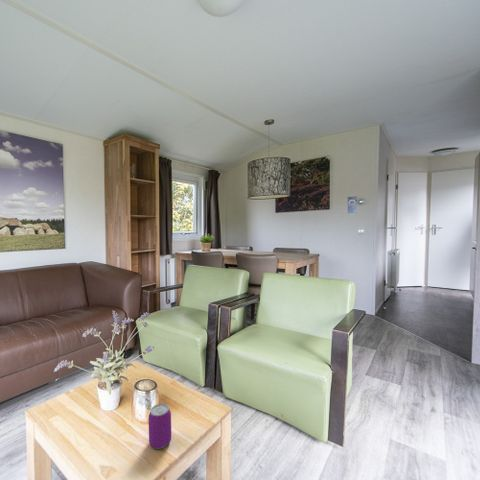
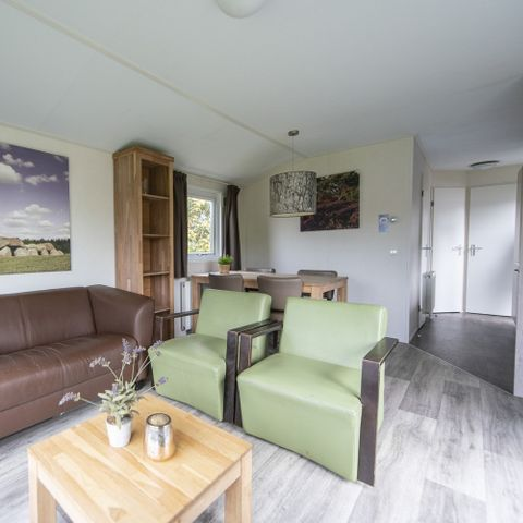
- beverage can (160, 425)
